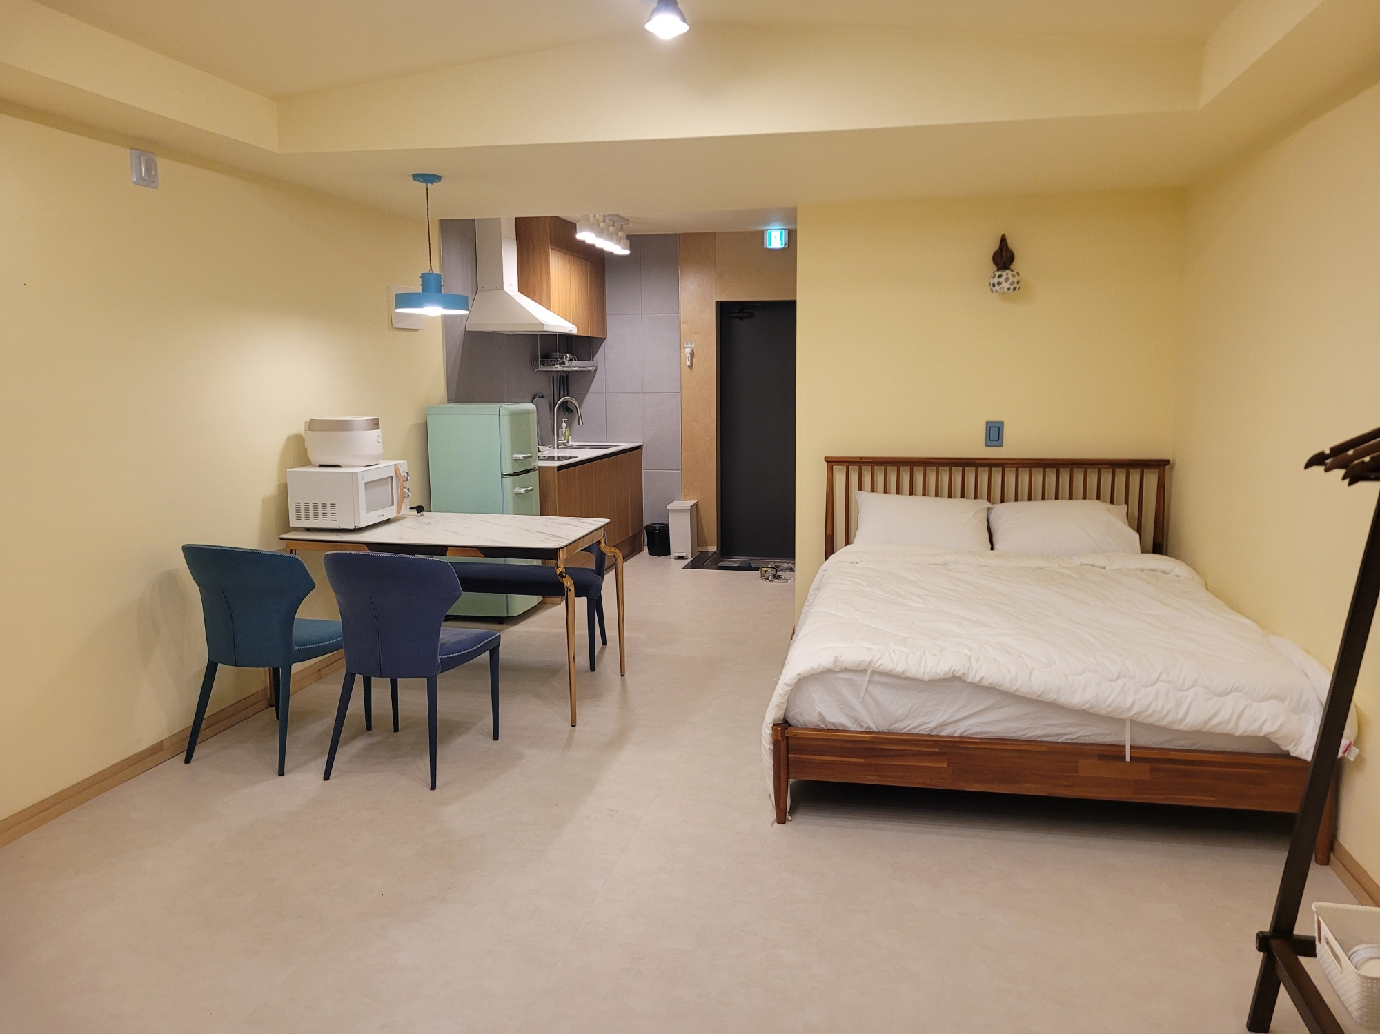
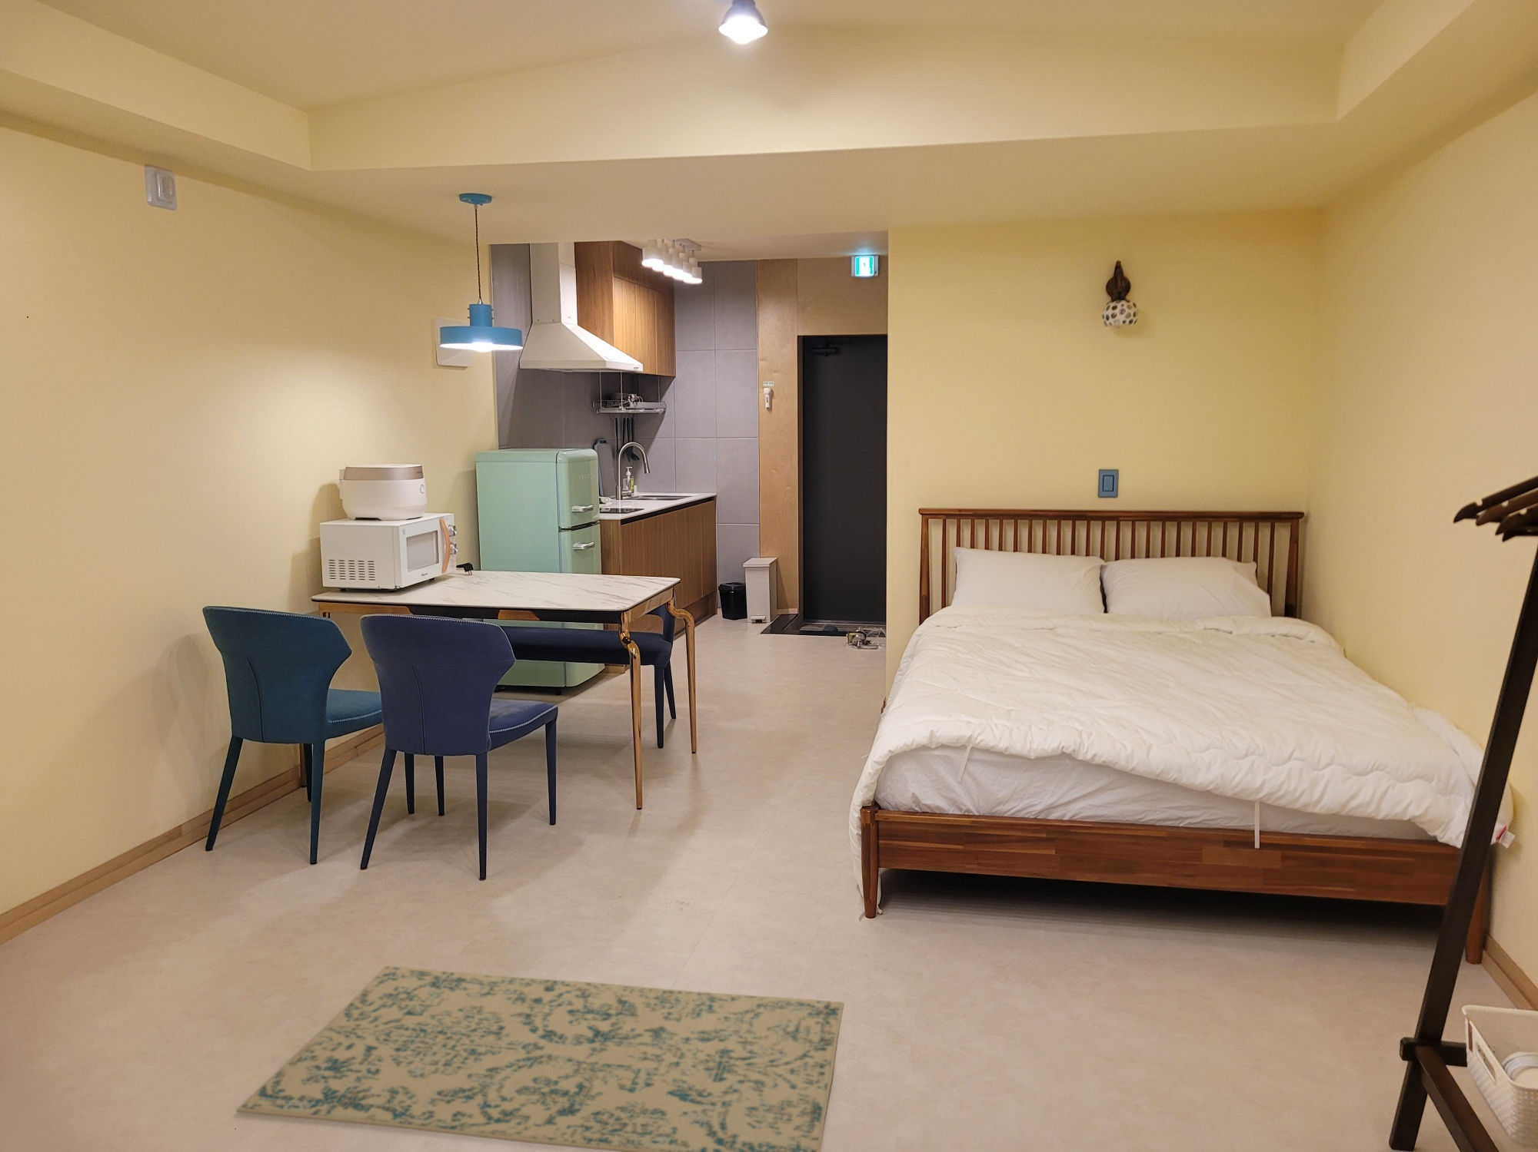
+ rug (566, 1052)
